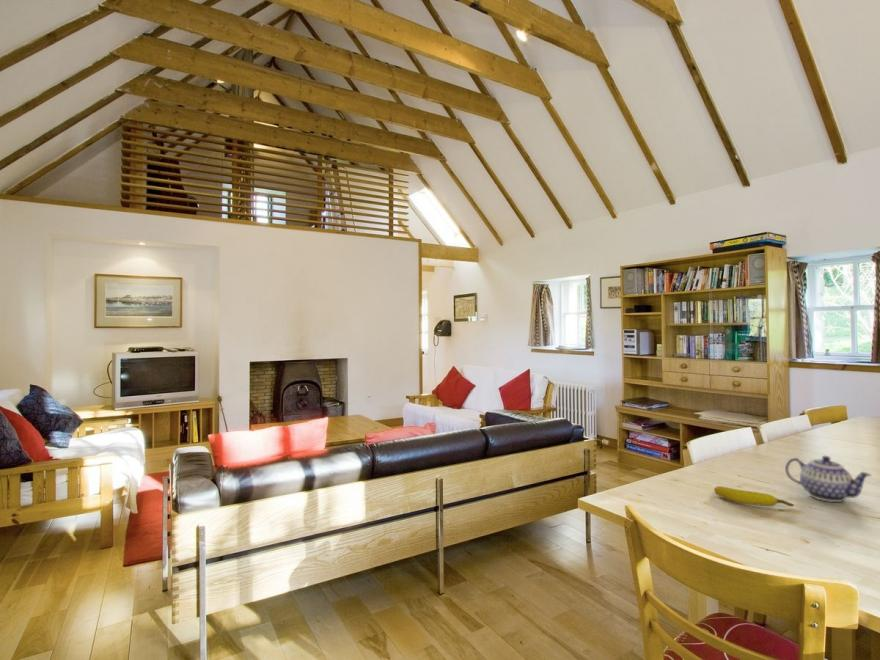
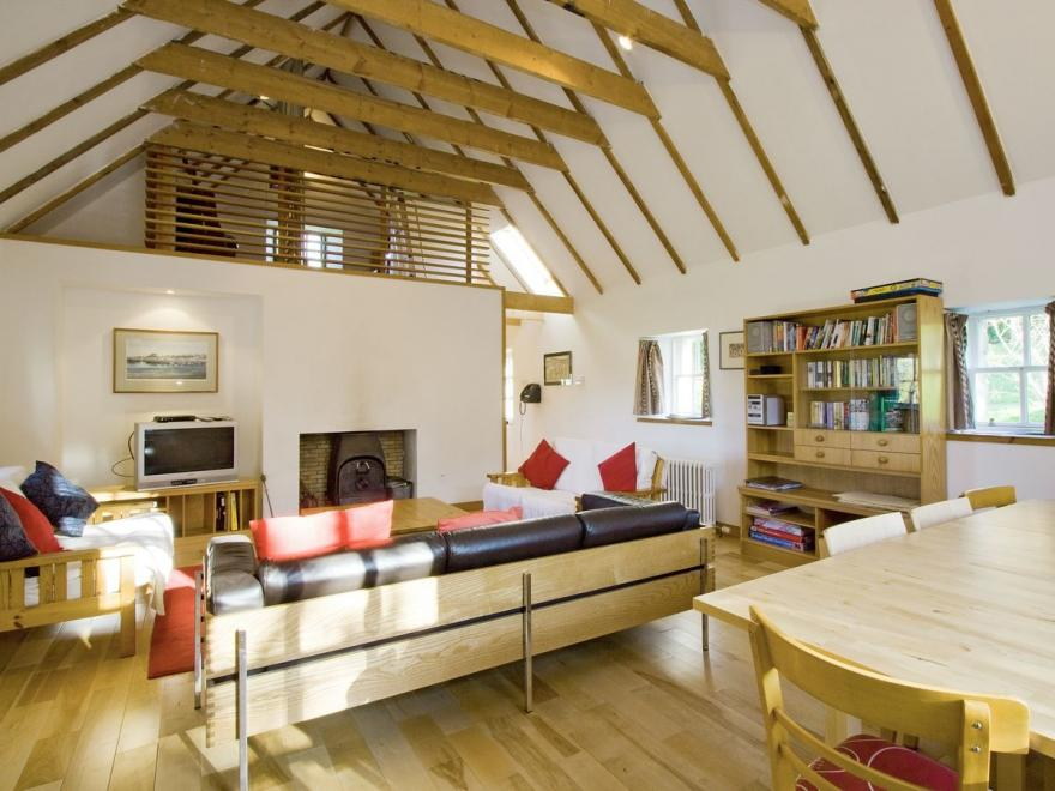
- banana (750, 495)
- teapot (826, 476)
